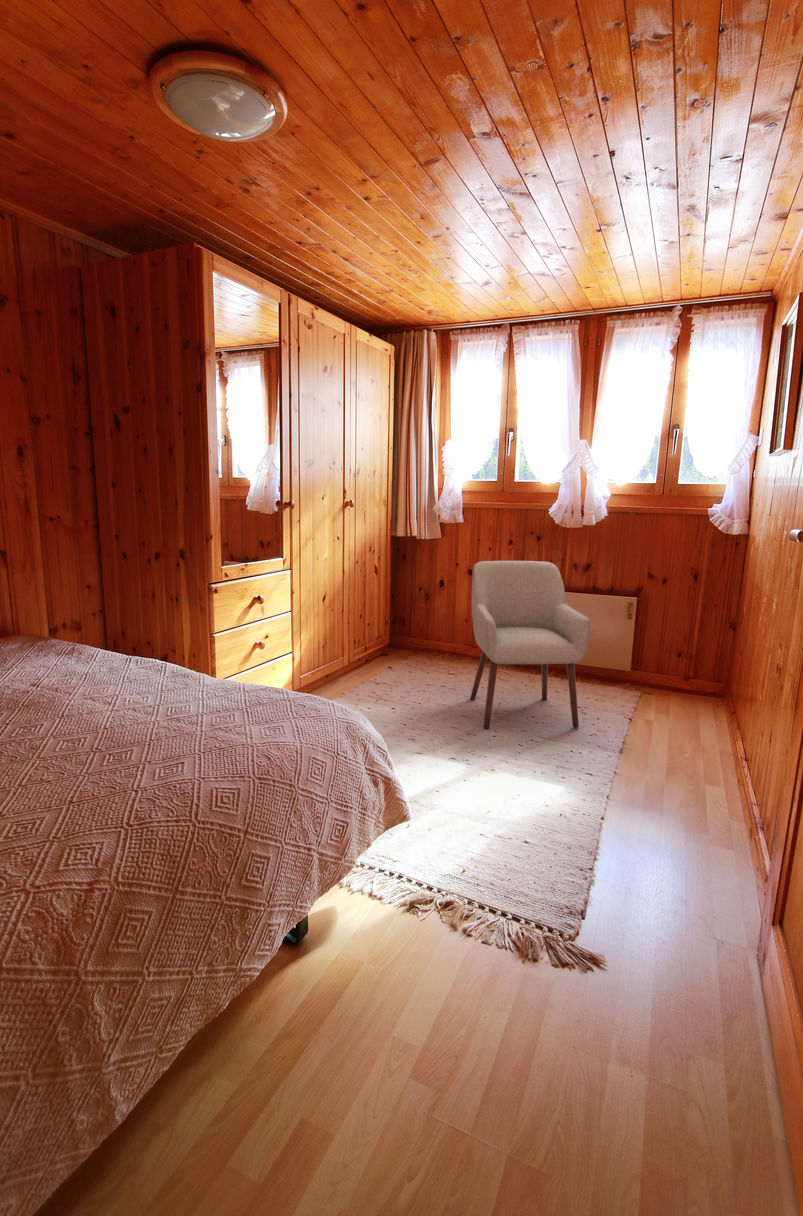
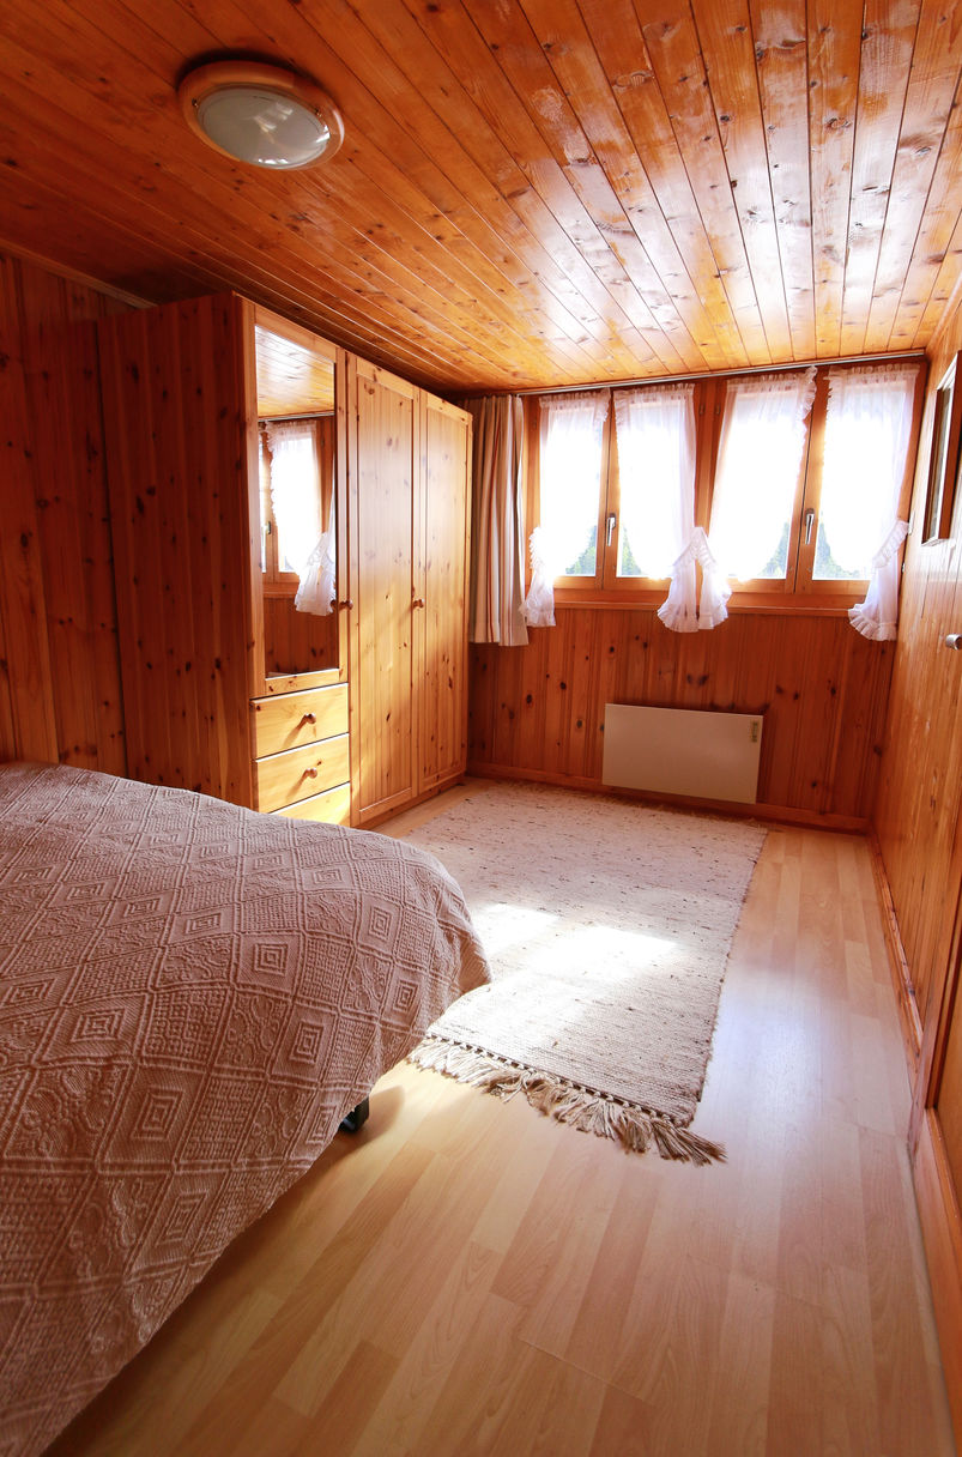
- chair (522, 640)
